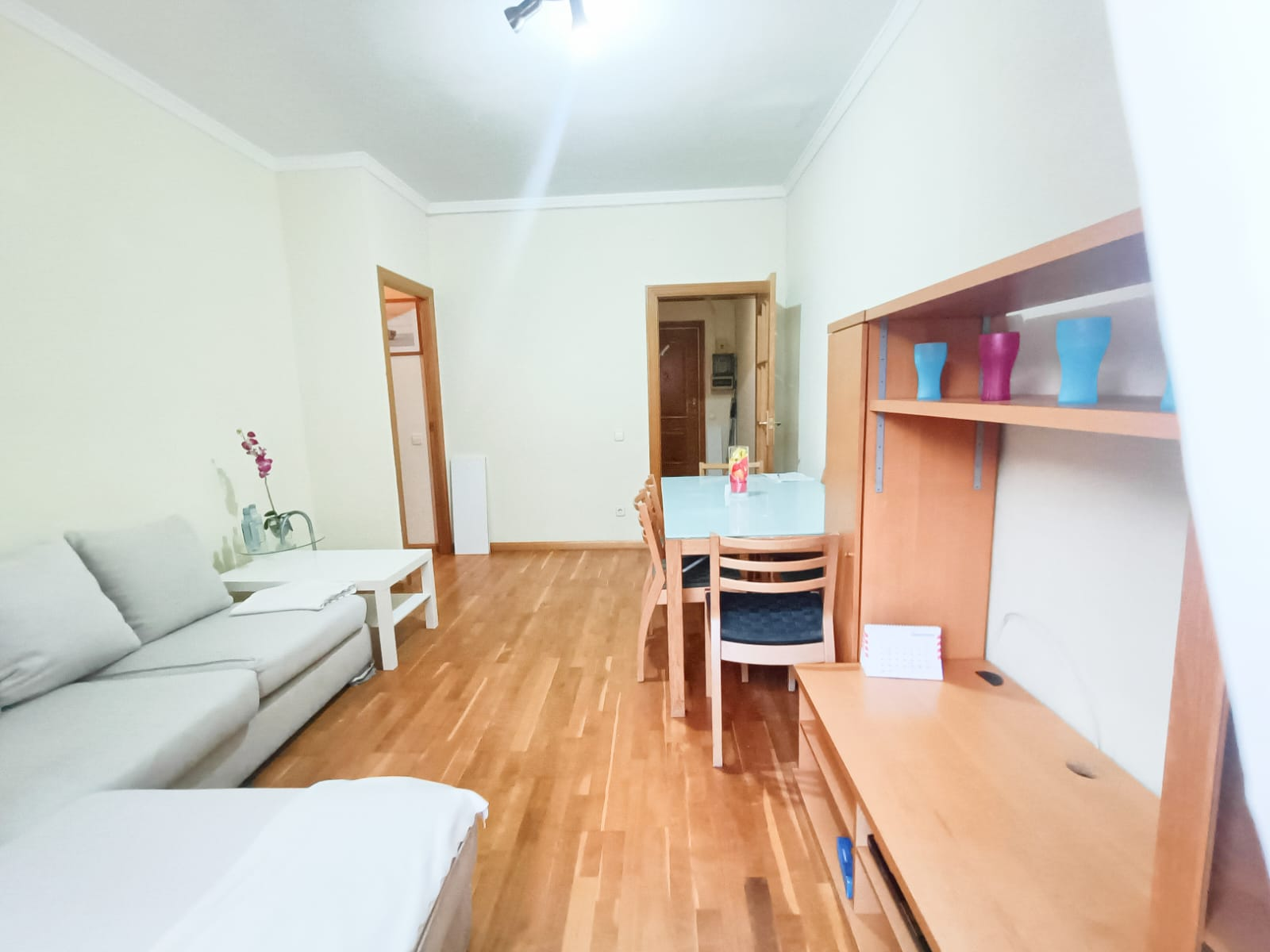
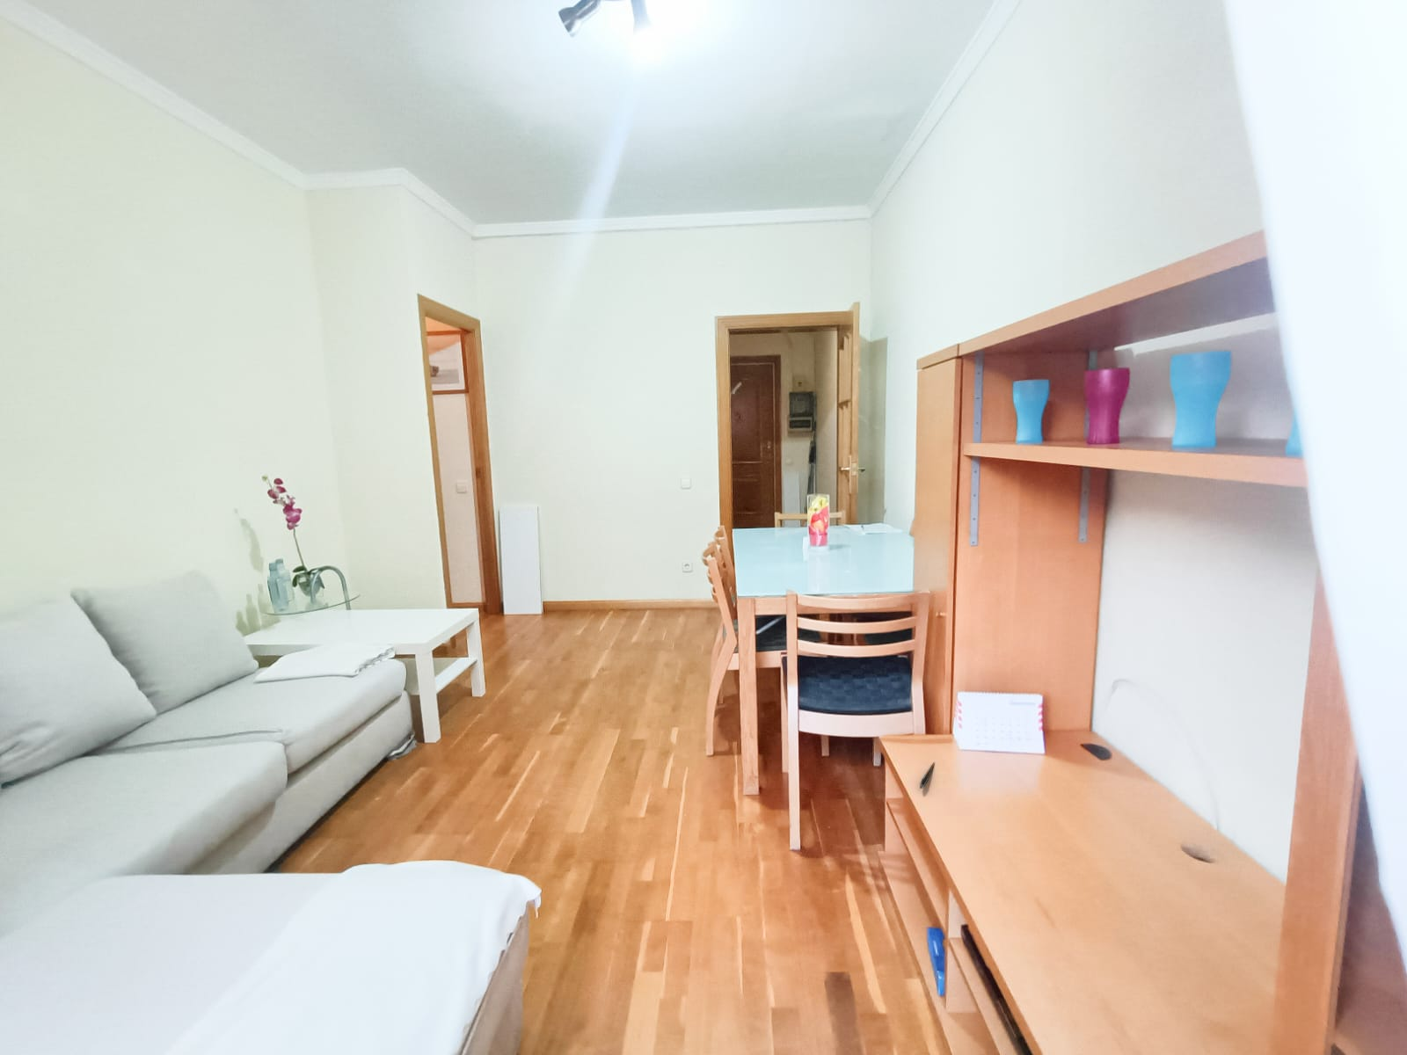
+ pen (927, 774)
